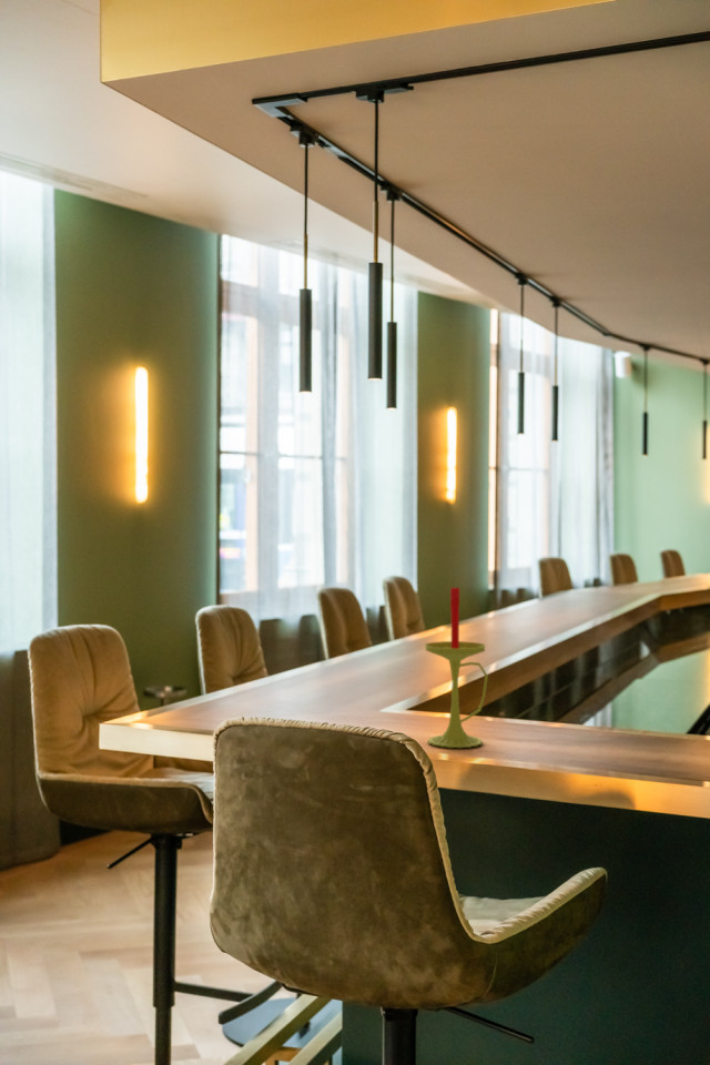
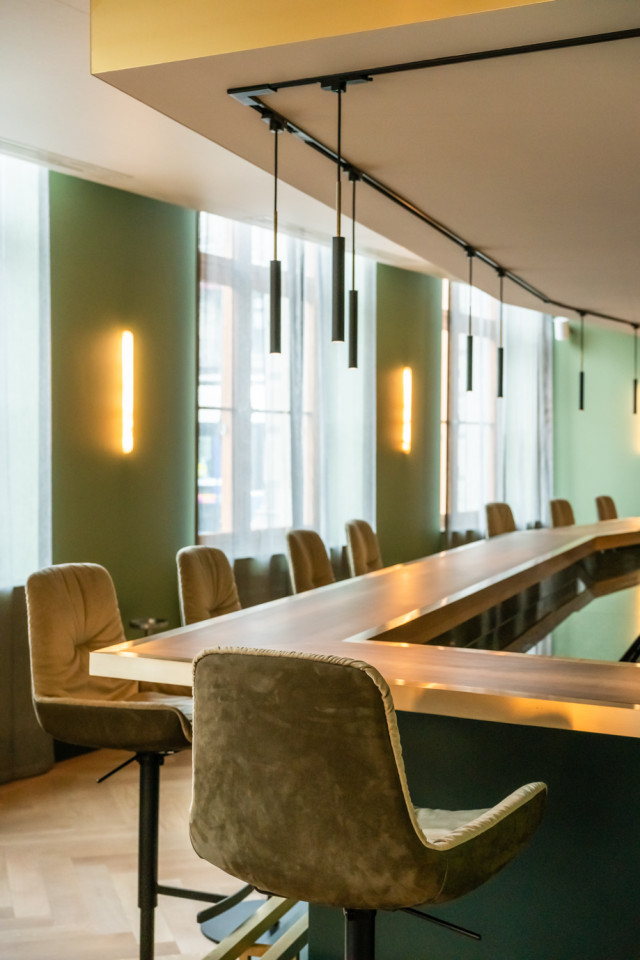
- candle (456, 662)
